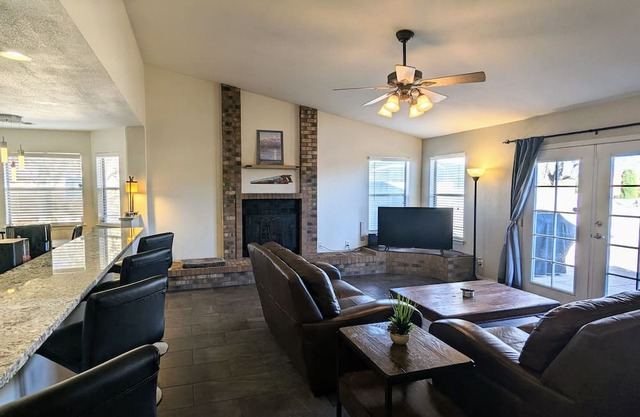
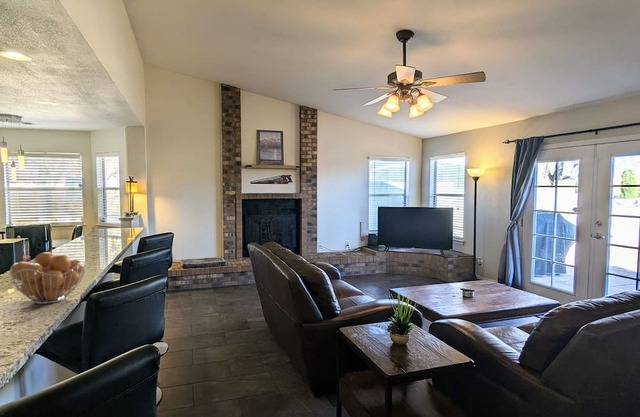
+ fruit basket (49, 276)
